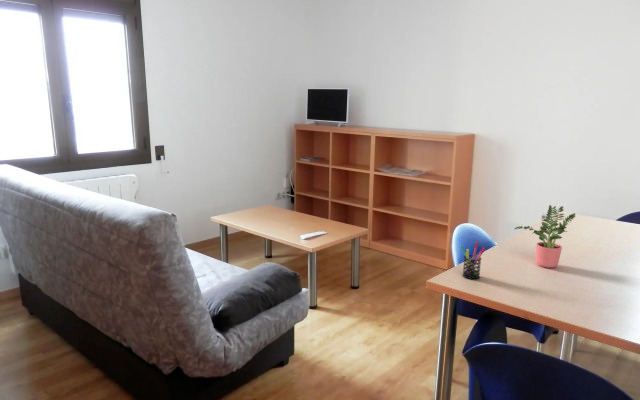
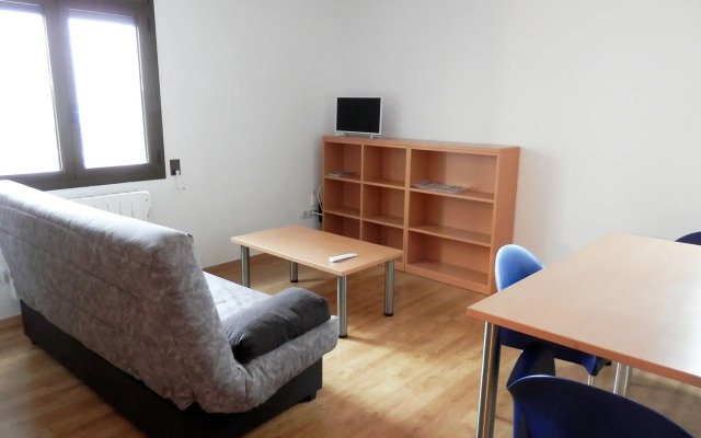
- potted plant (542, 232)
- pen holder (471, 259)
